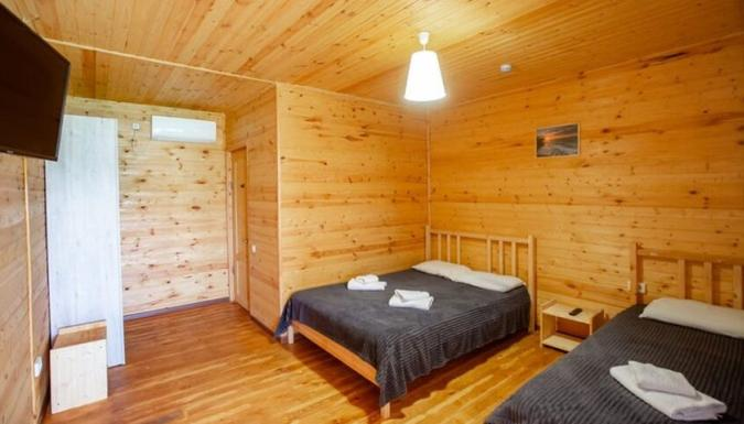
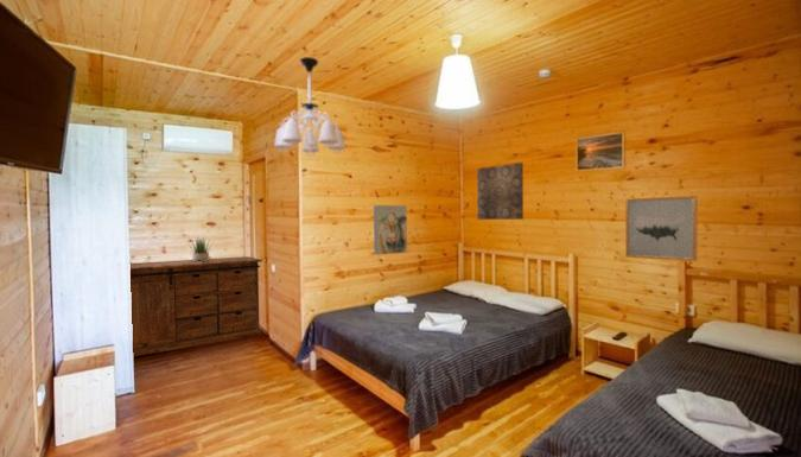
+ wall art (659, 228)
+ chandelier (310, 109)
+ sideboard (171, 303)
+ wall art (390, 229)
+ wall art (498, 192)
+ potted plant (201, 248)
